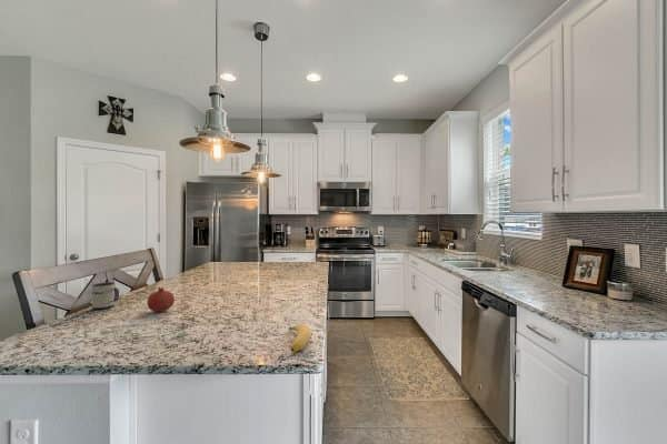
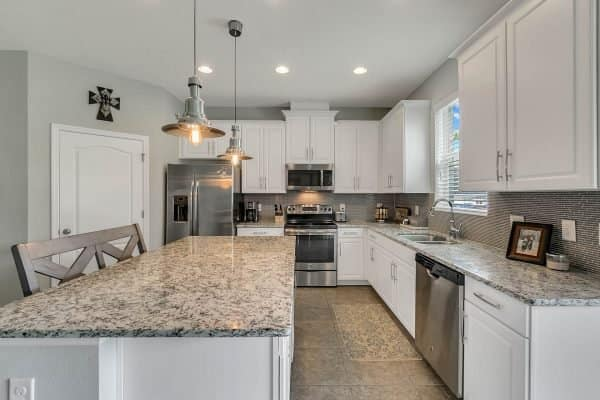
- mug (106, 295)
- banana (298, 334)
- fruit (160, 299)
